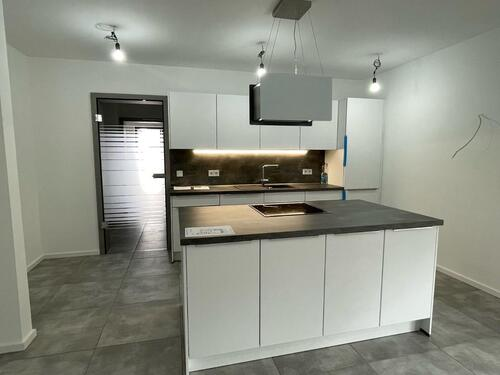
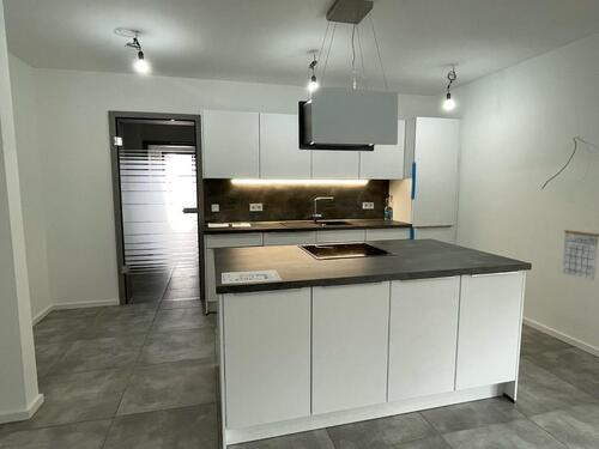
+ calendar (580, 249)
